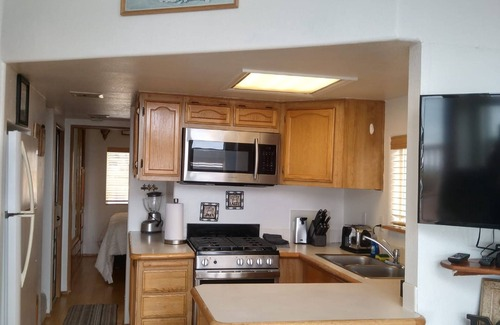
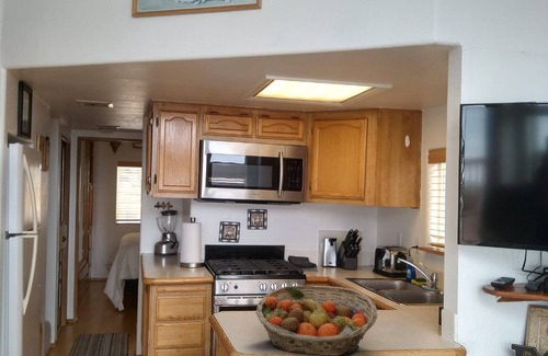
+ fruit basket (316, 319)
